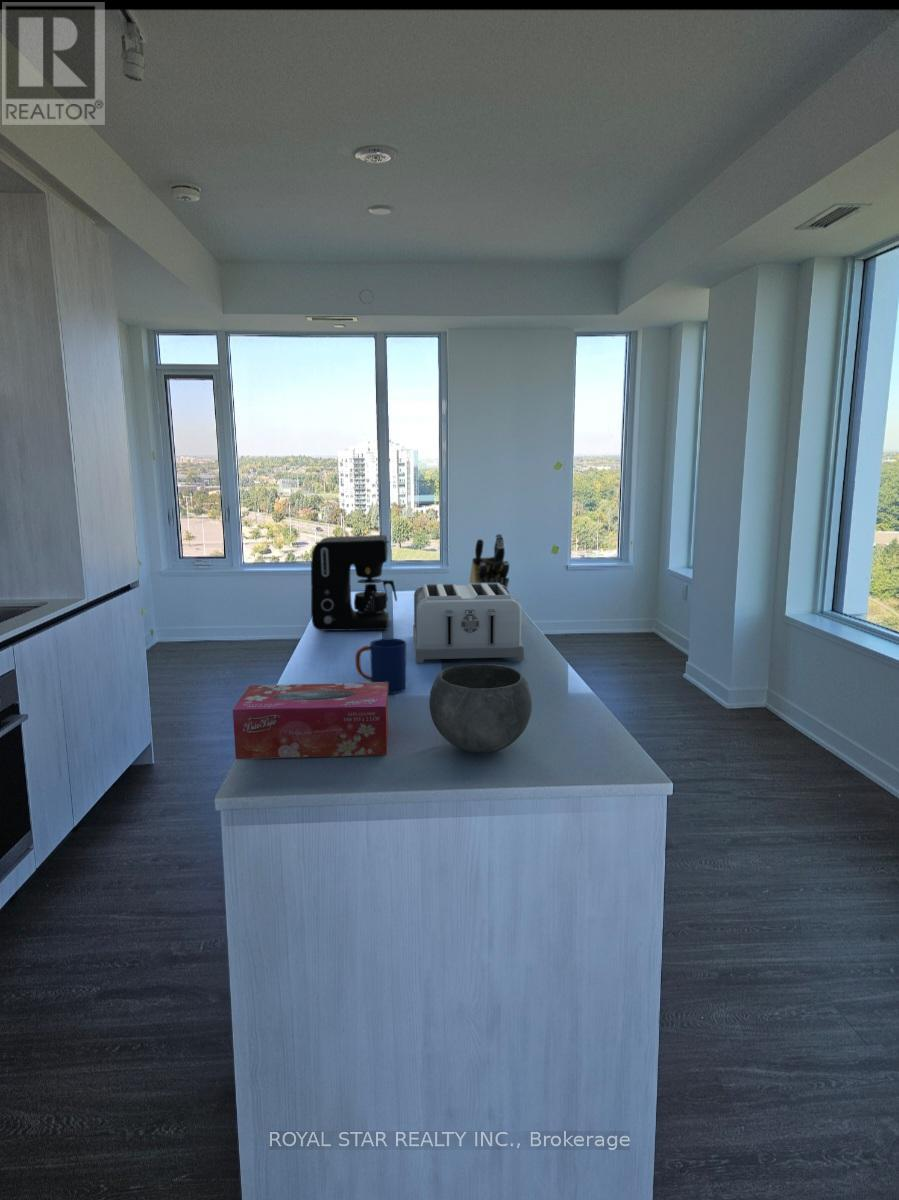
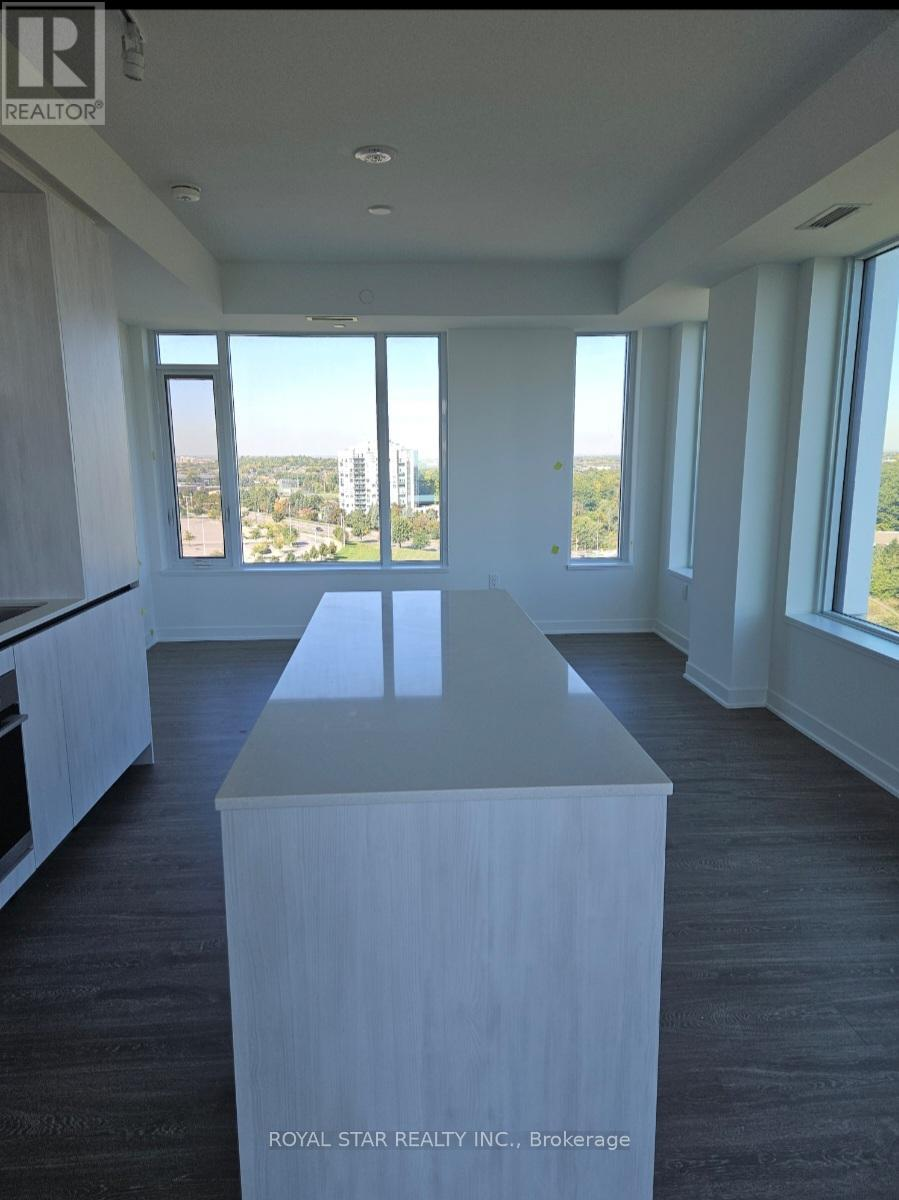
- tissue box (315, 718)
- knife block (487, 574)
- coffee maker (357, 582)
- toaster (465, 619)
- bowl (480, 710)
- mug (380, 666)
